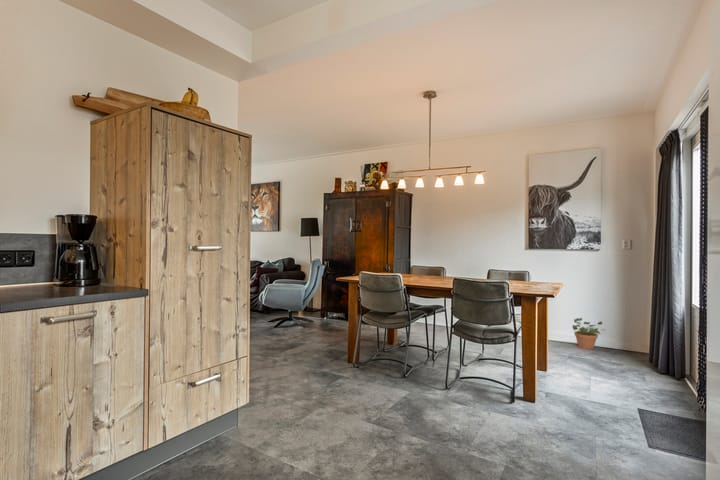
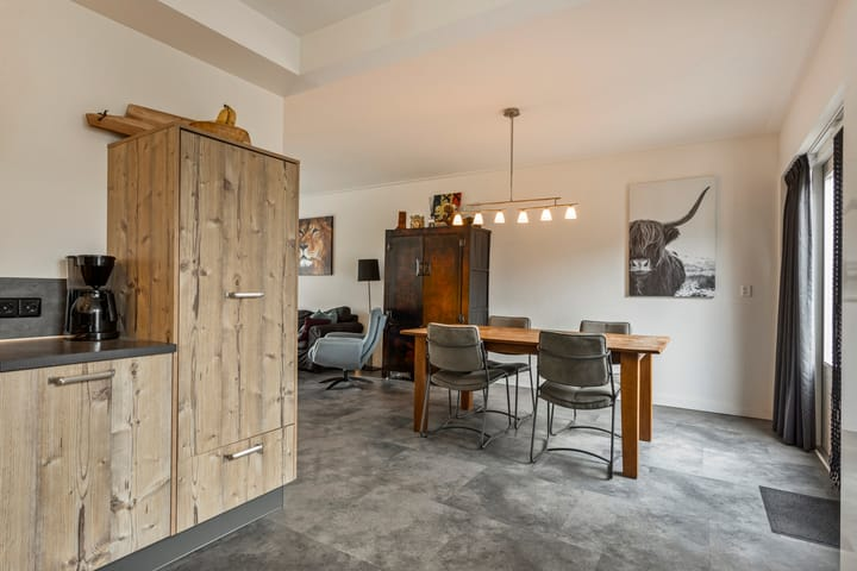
- potted plant (588, 333)
